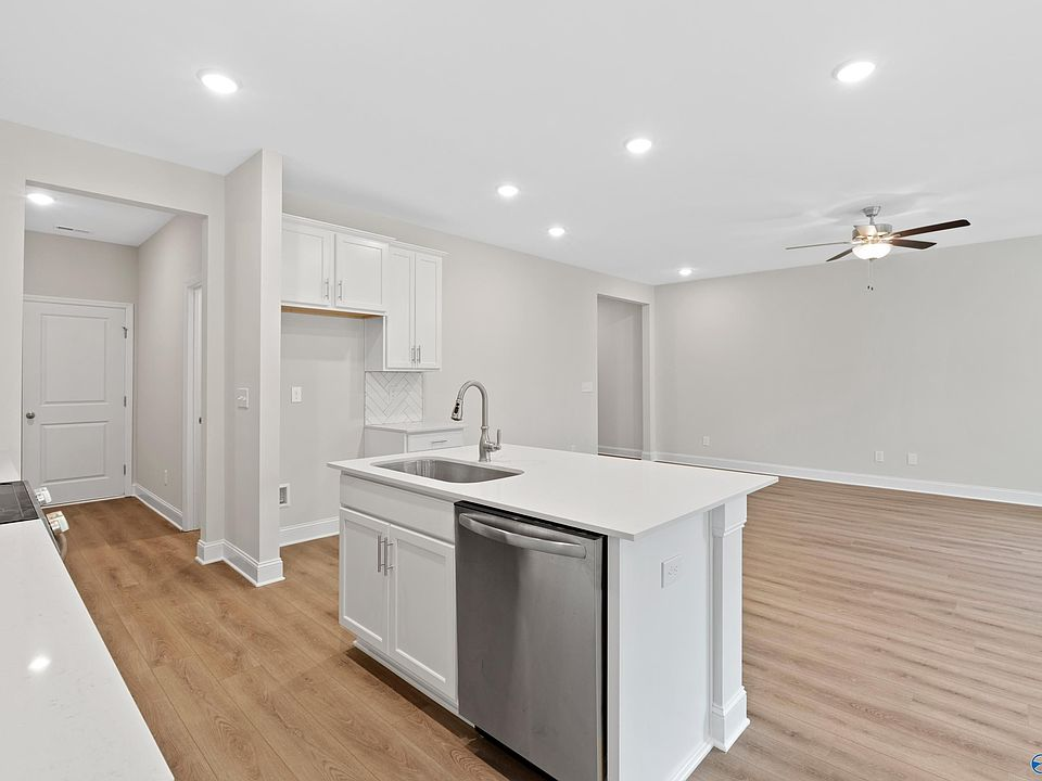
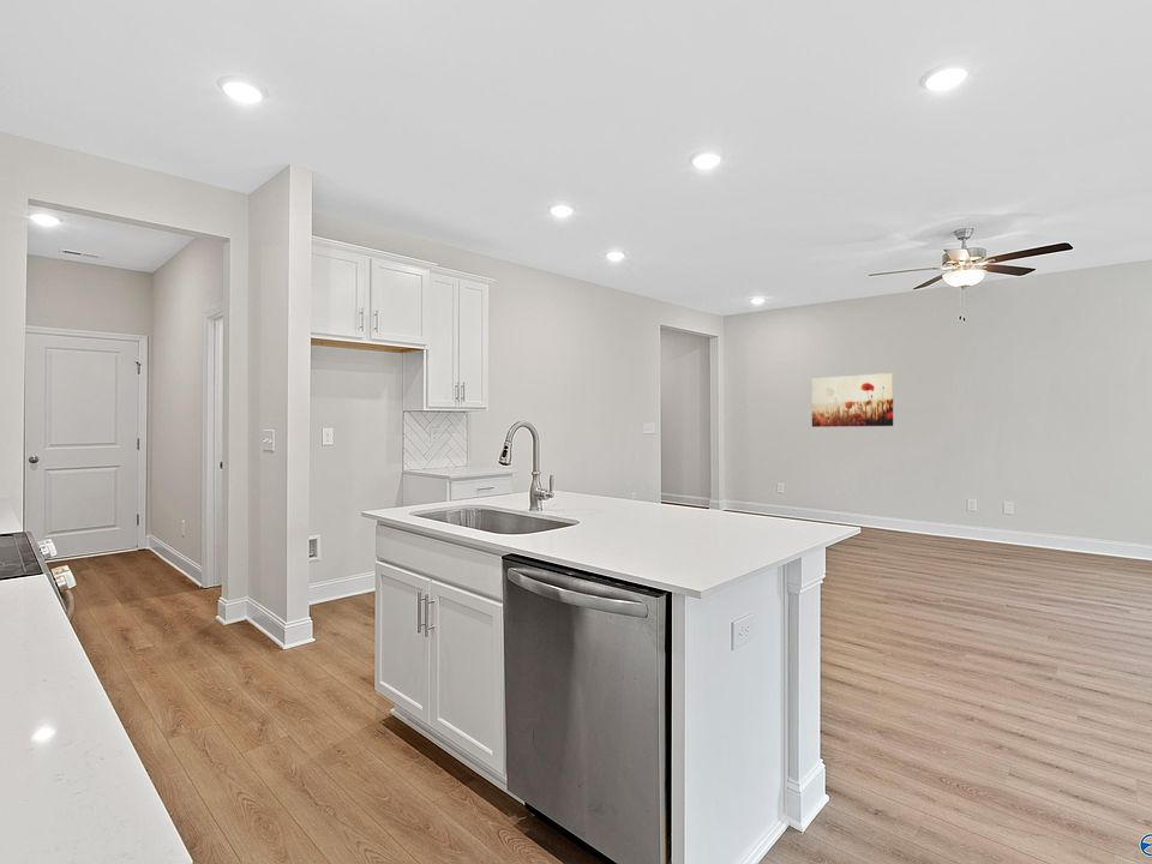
+ wall art (851, 401)
